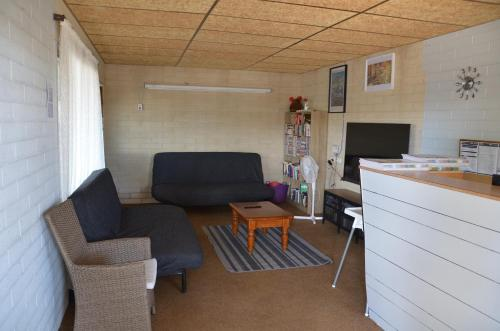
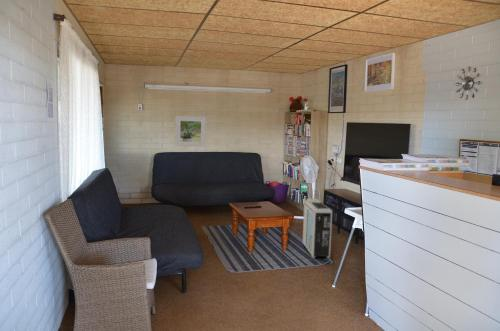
+ air purifier (316, 227)
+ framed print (190, 131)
